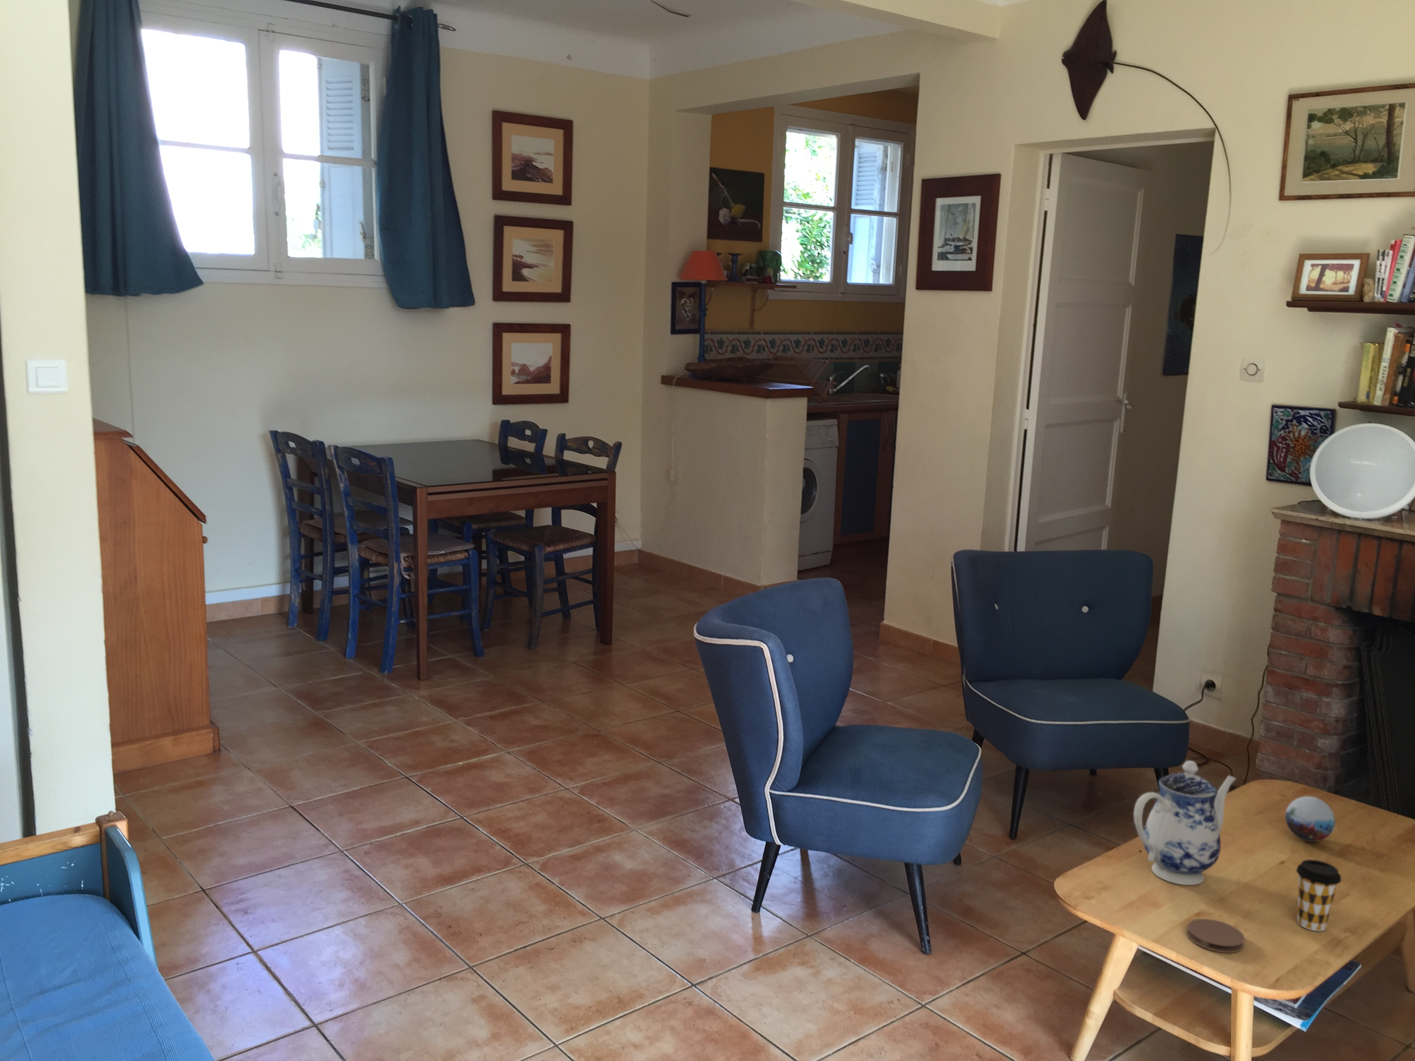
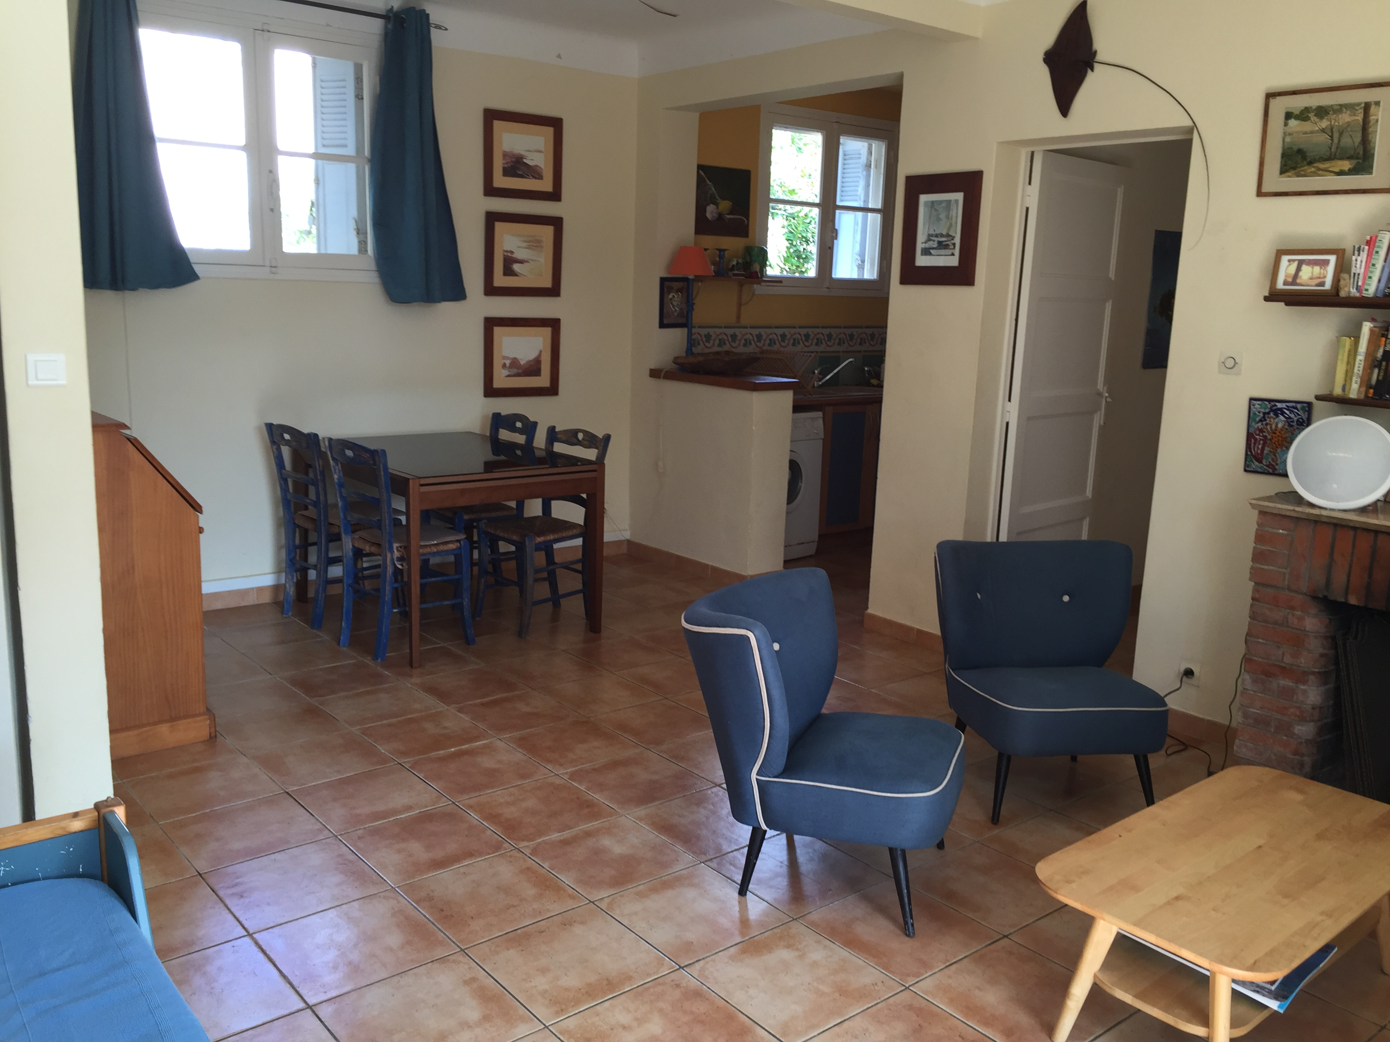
- teapot (1184, 818)
- coaster (1216, 935)
- coffee cup (1316, 896)
- decorative orb (1309, 819)
